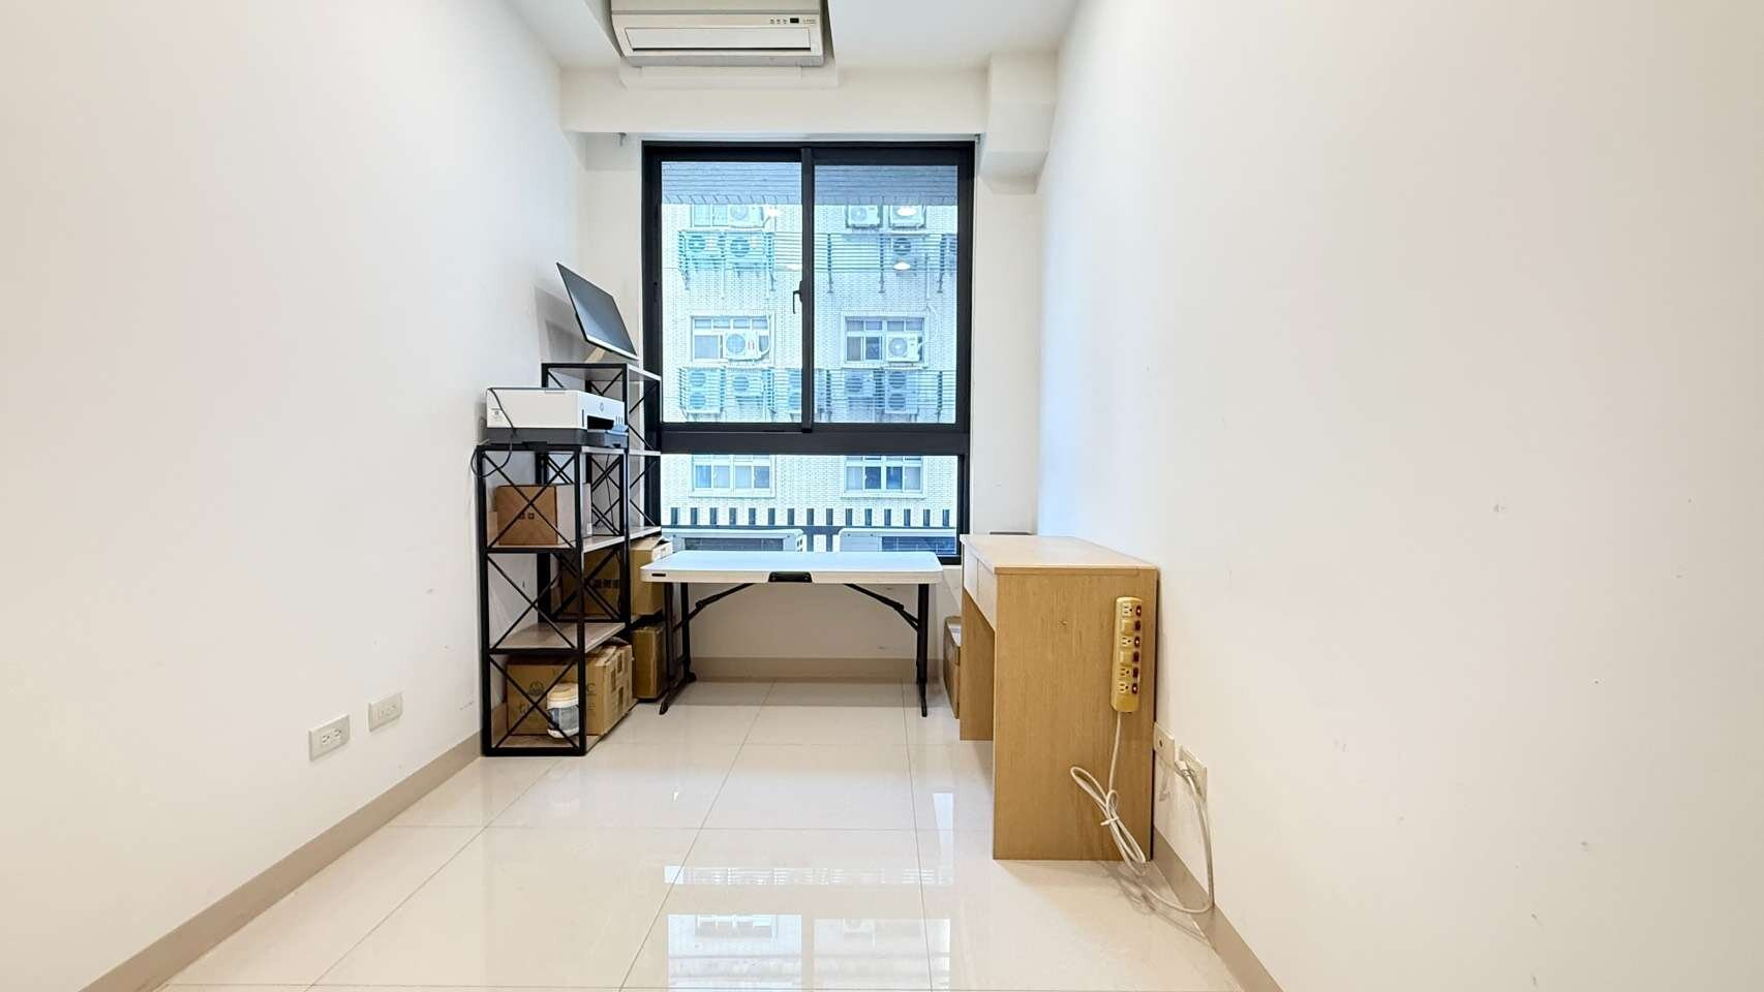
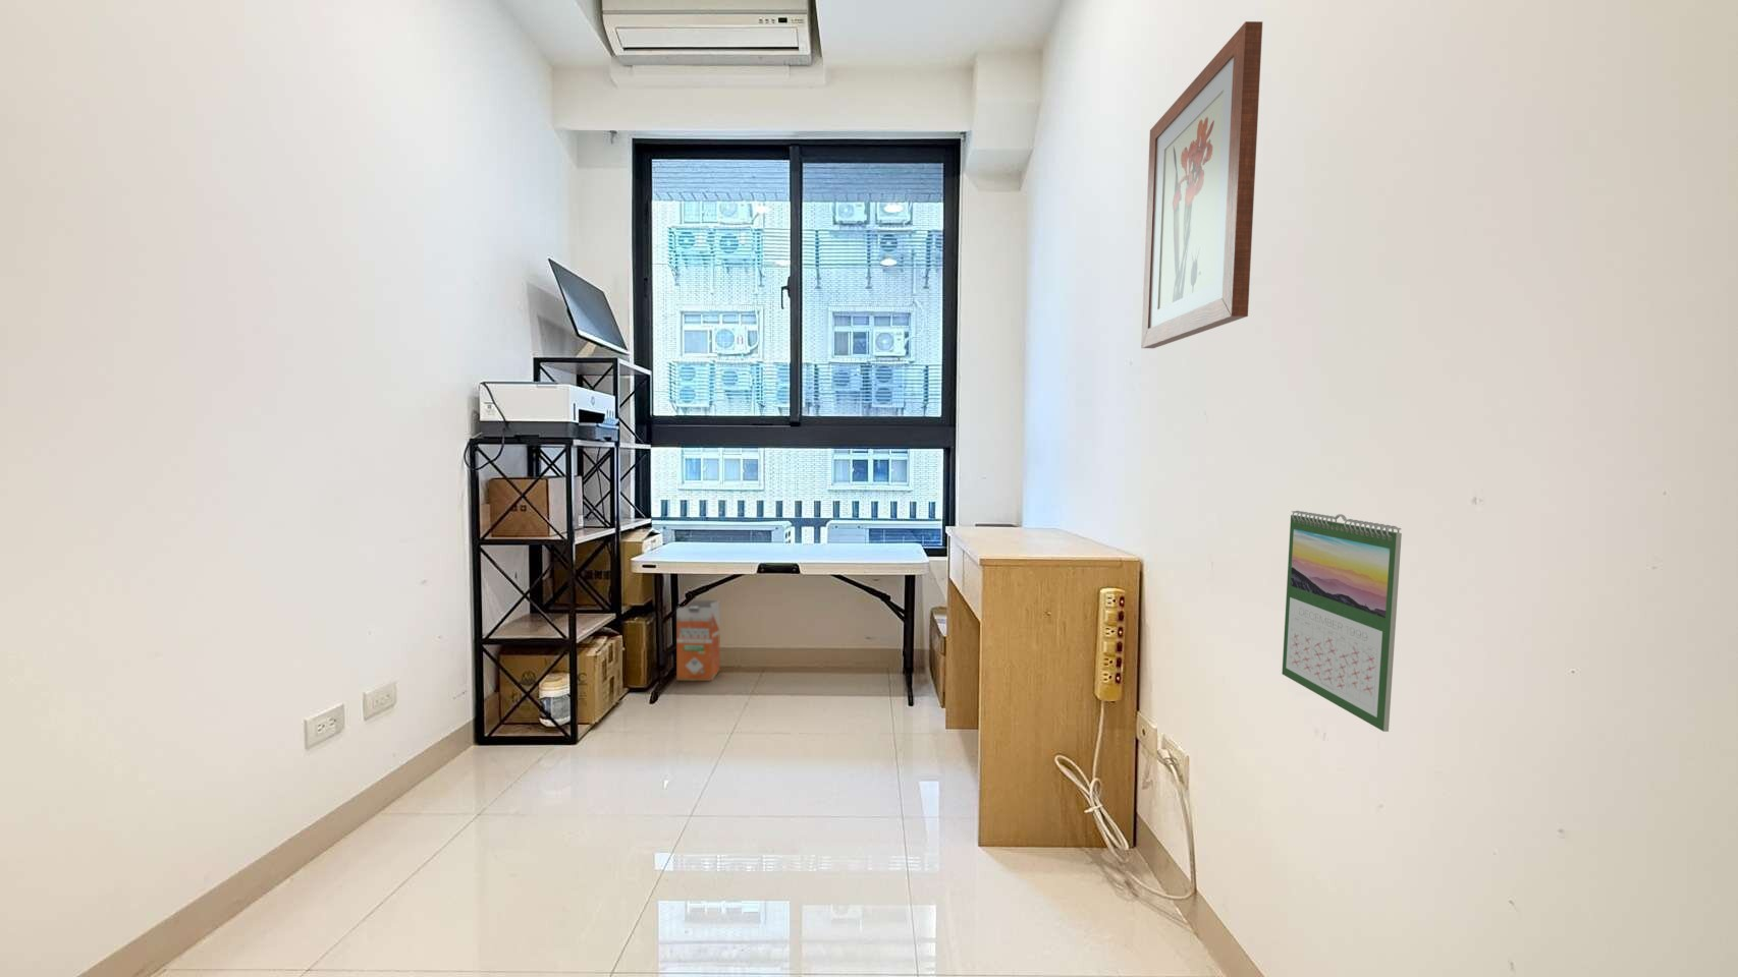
+ wall art (1192, 211)
+ waste bin (698, 638)
+ calendar (1335, 607)
